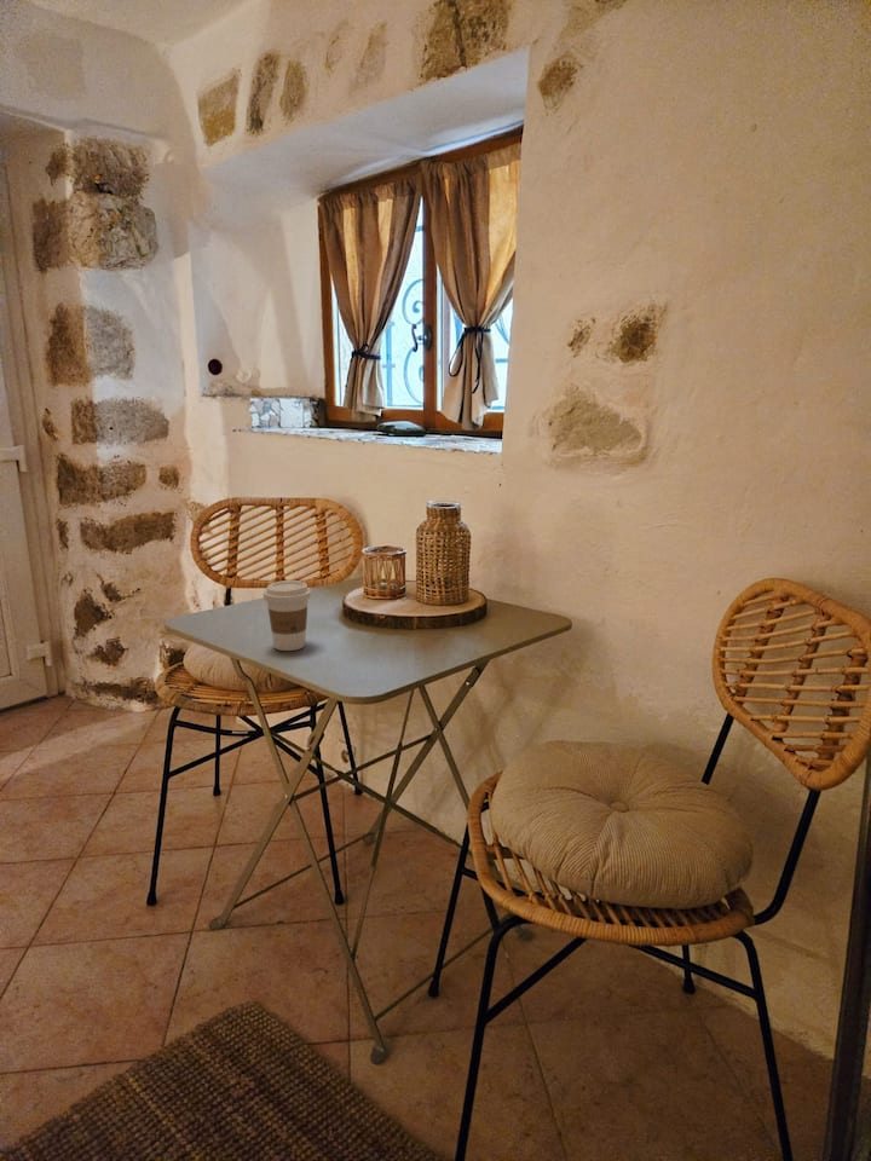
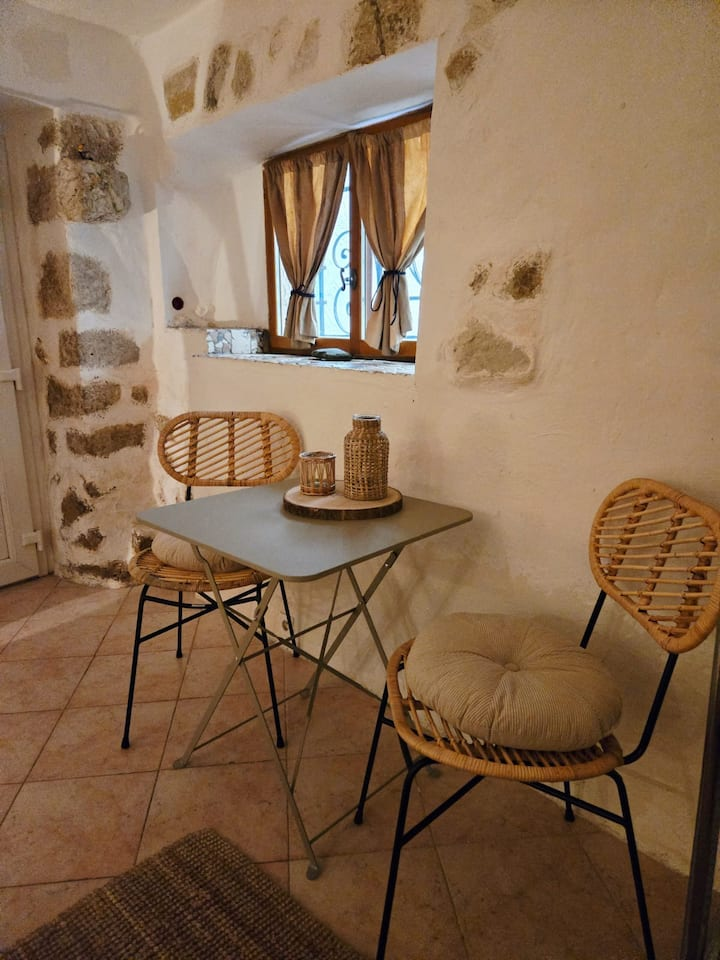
- coffee cup (288, 616)
